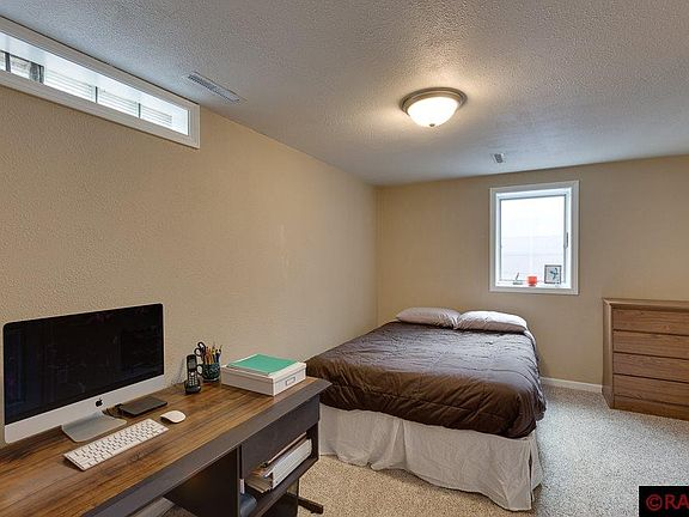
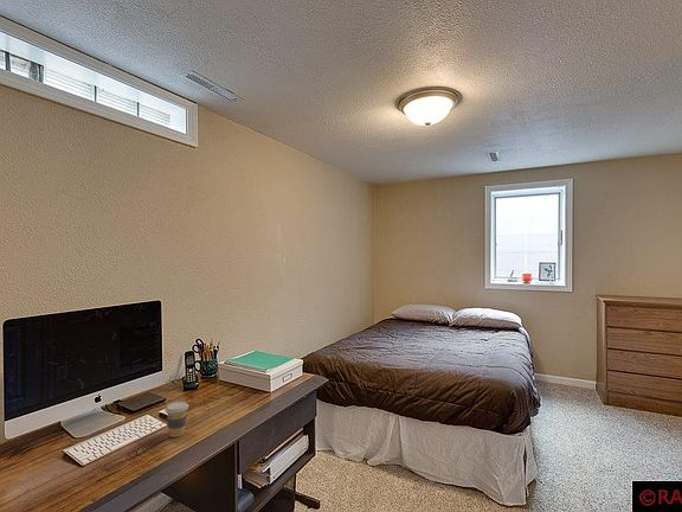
+ coffee cup (176, 420)
